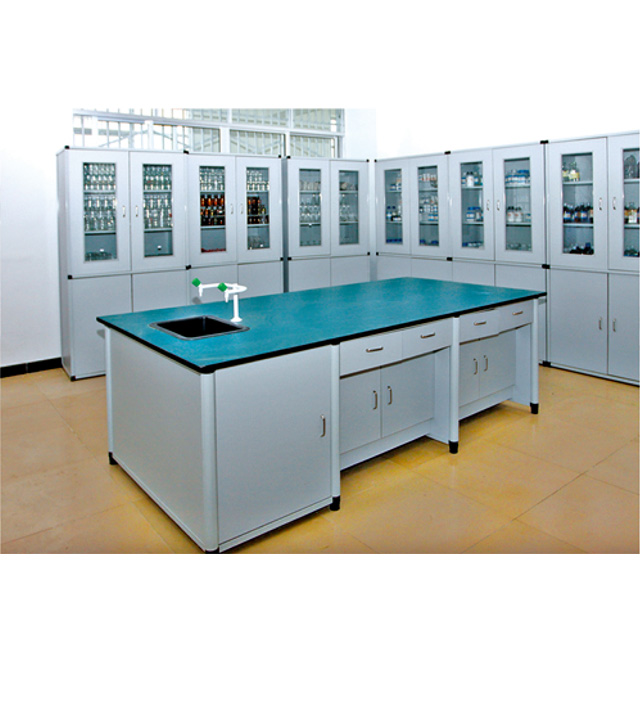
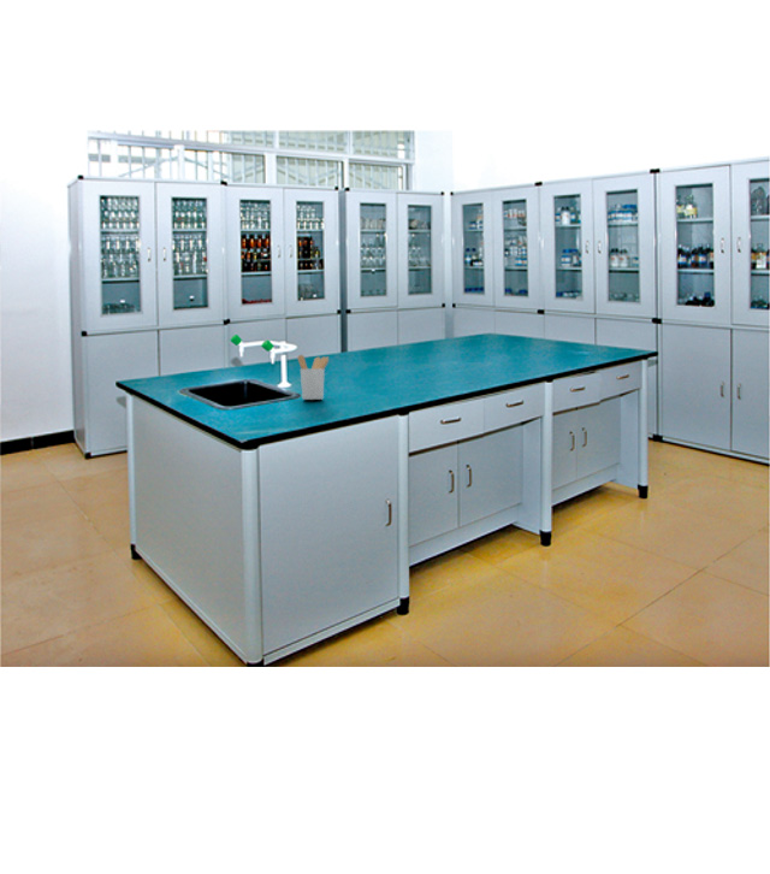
+ utensil holder (315, 376)
